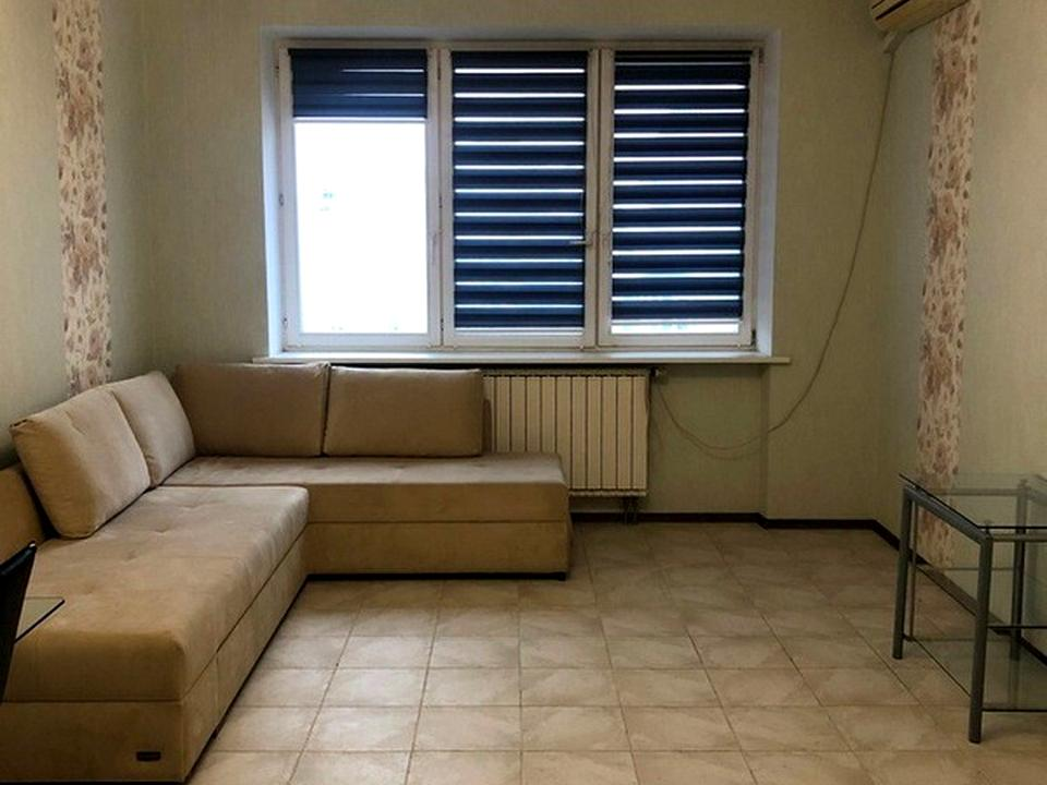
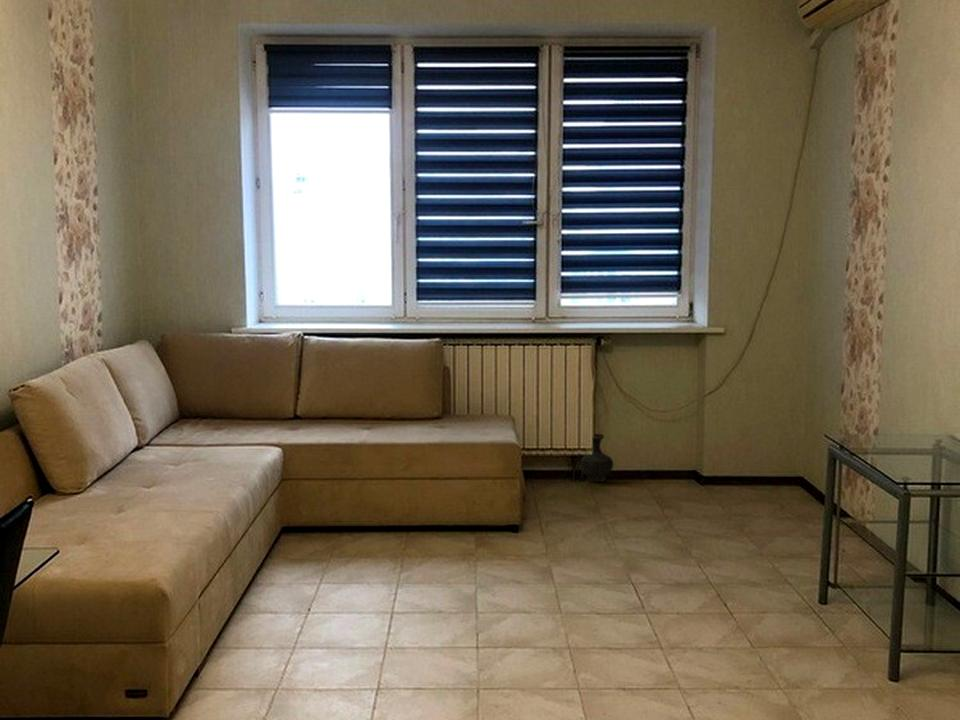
+ ceramic jug (596, 457)
